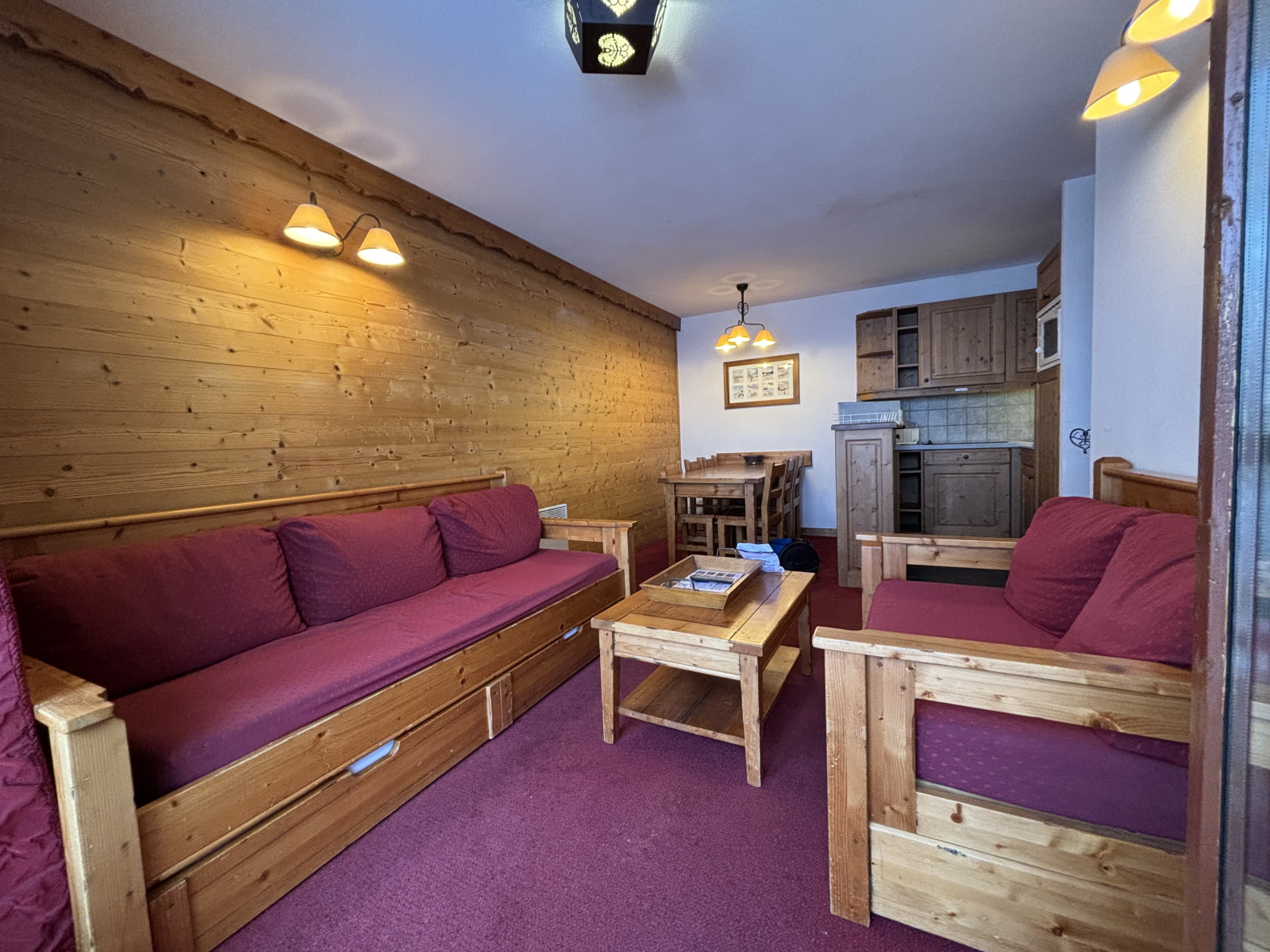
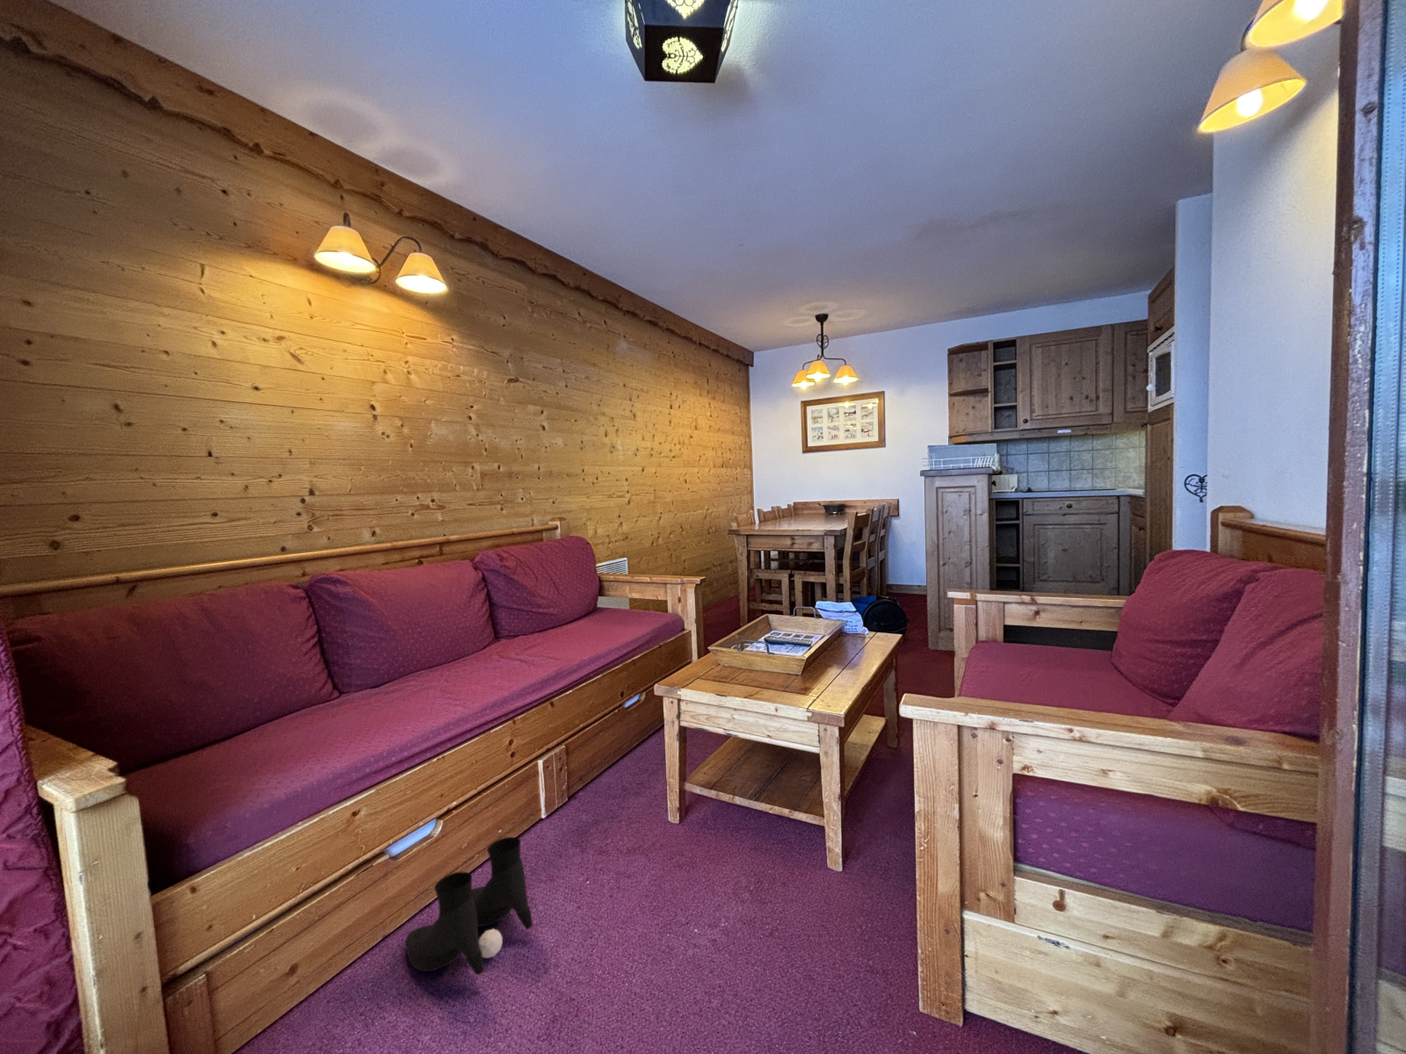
+ boots (466, 895)
